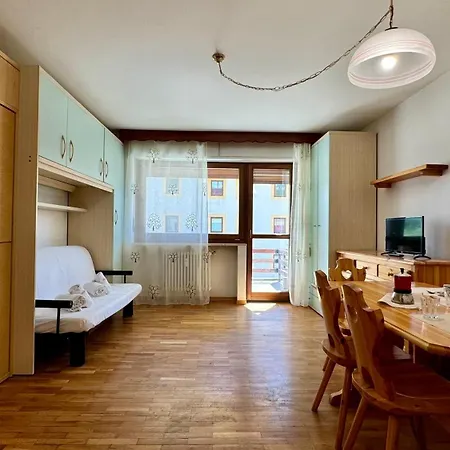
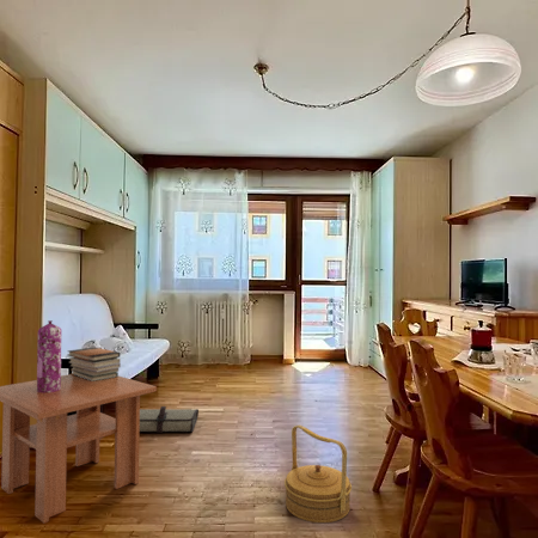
+ gas cylinder (49, 354)
+ tool roll (164, 415)
+ book stack (93, 362)
+ coffee table (72, 436)
+ basket (317, 469)
